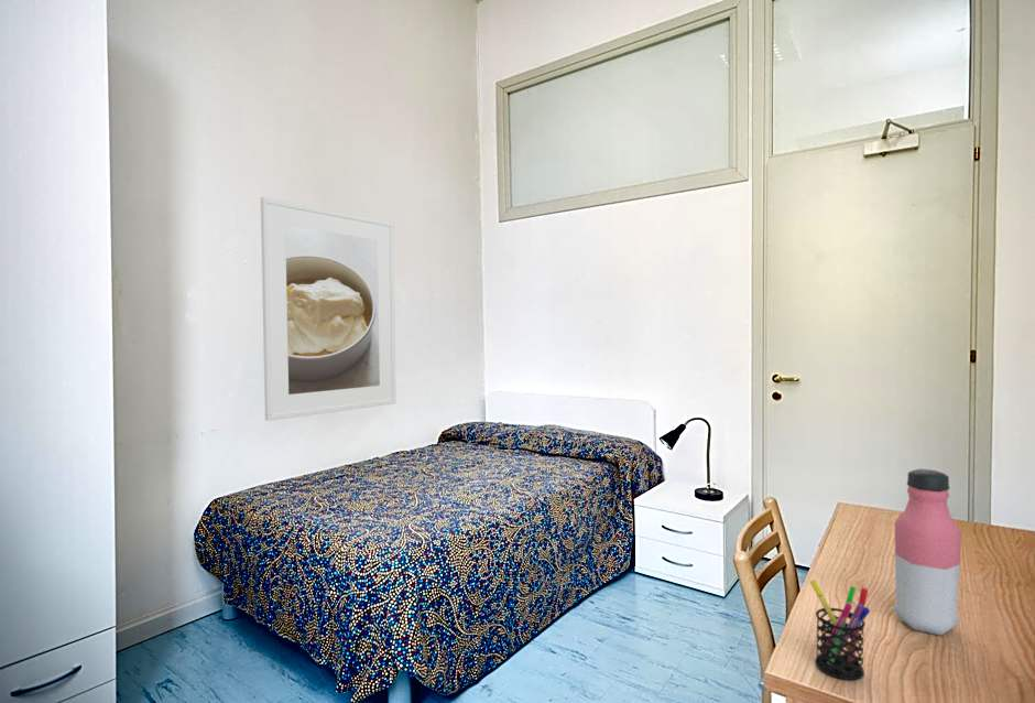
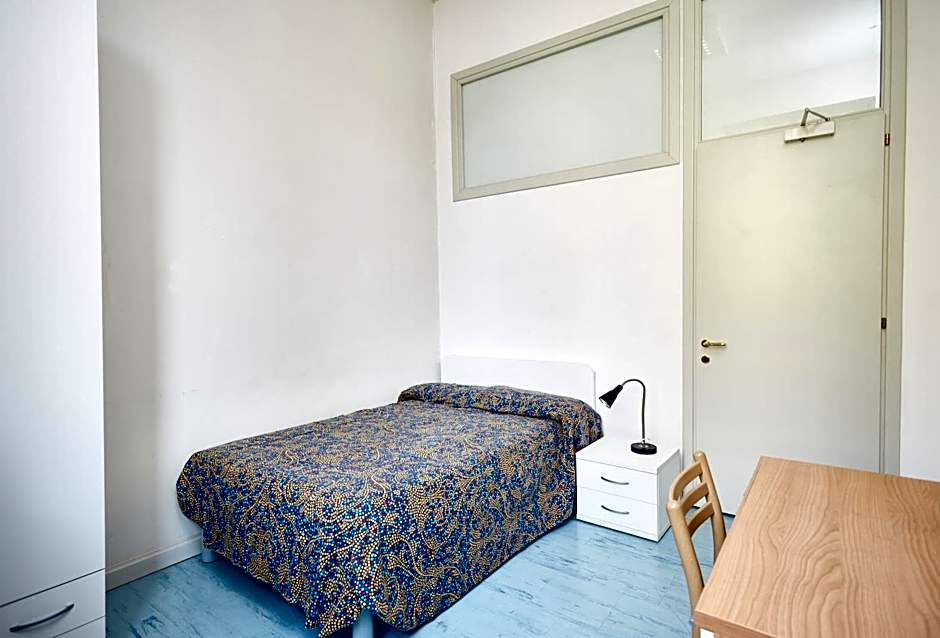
- pen holder (845, 624)
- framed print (335, 312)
- water bottle (926, 548)
